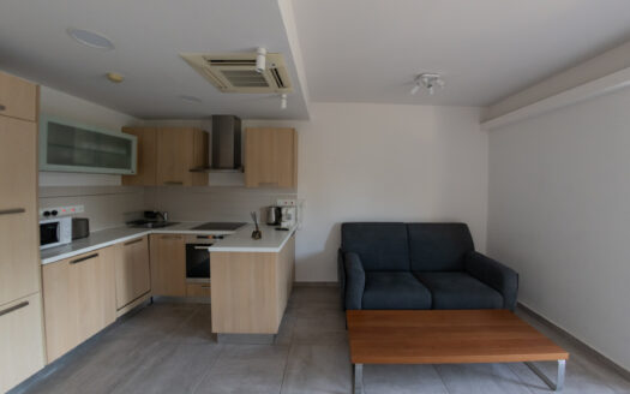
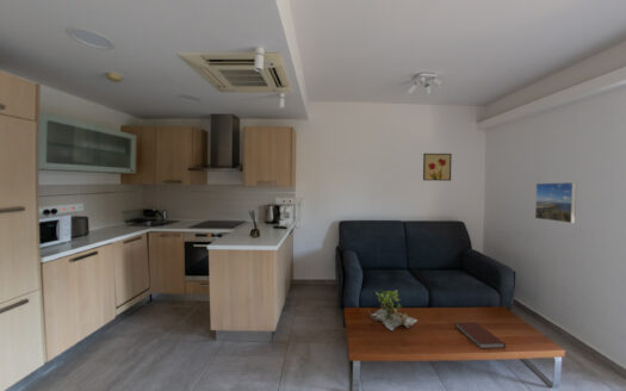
+ plant (390, 308)
+ wall art (436, 167)
+ book (478, 334)
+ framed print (553, 201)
